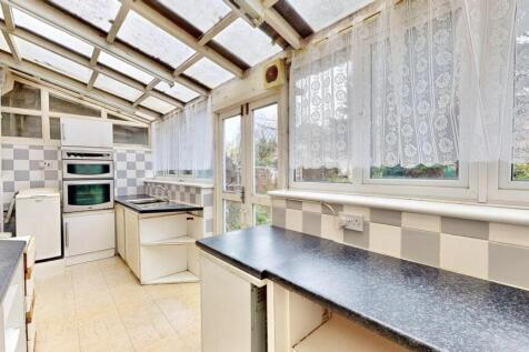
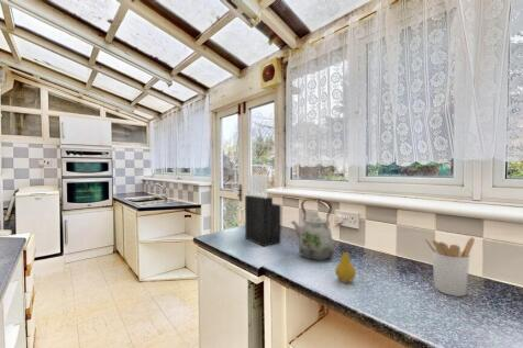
+ utensil holder (448, 263)
+ knife block (264, 206)
+ fruit (345, 262)
+ kettle (310, 226)
